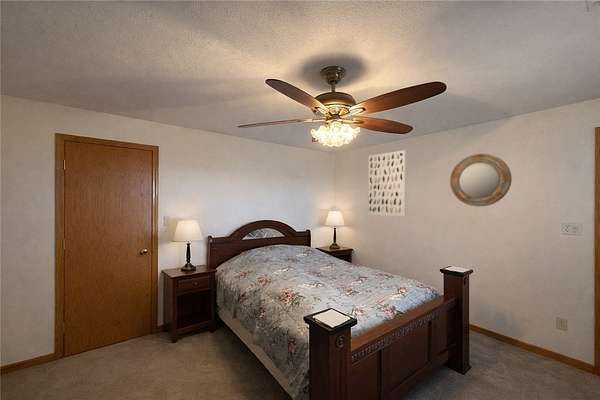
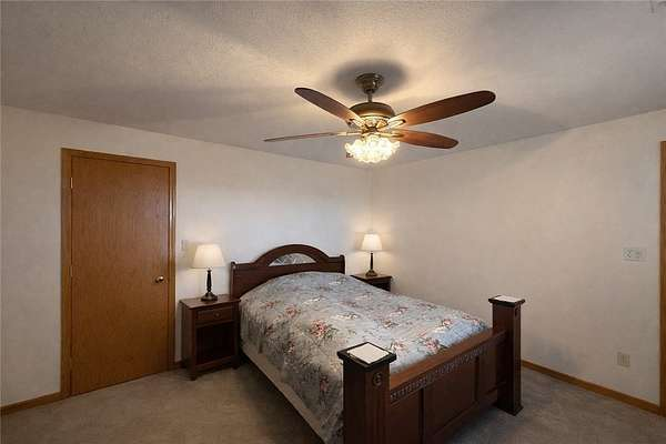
- home mirror (478, 180)
- wall art (386, 184)
